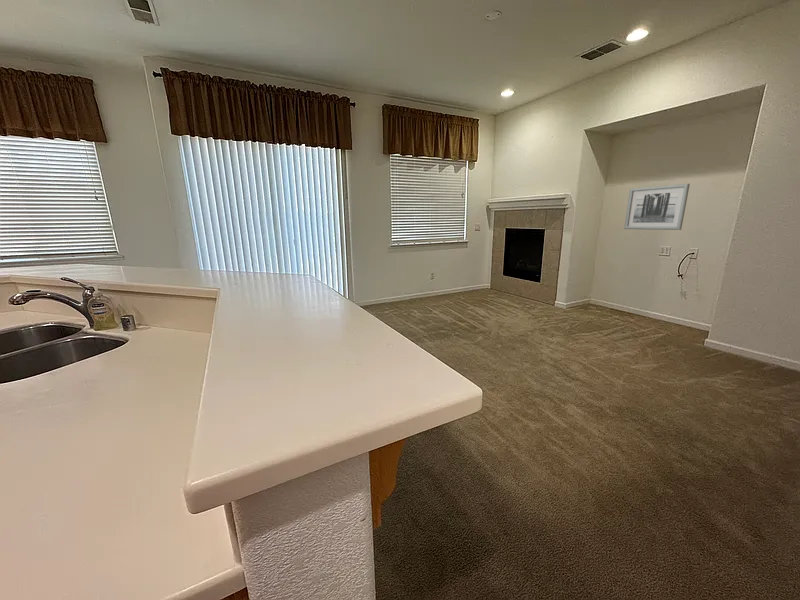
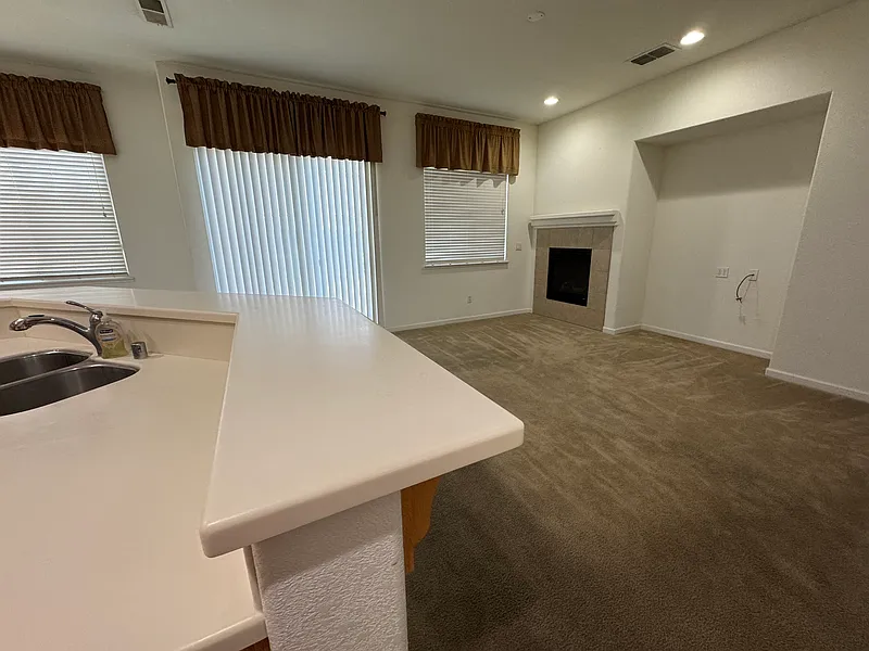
- wall art (654, 208)
